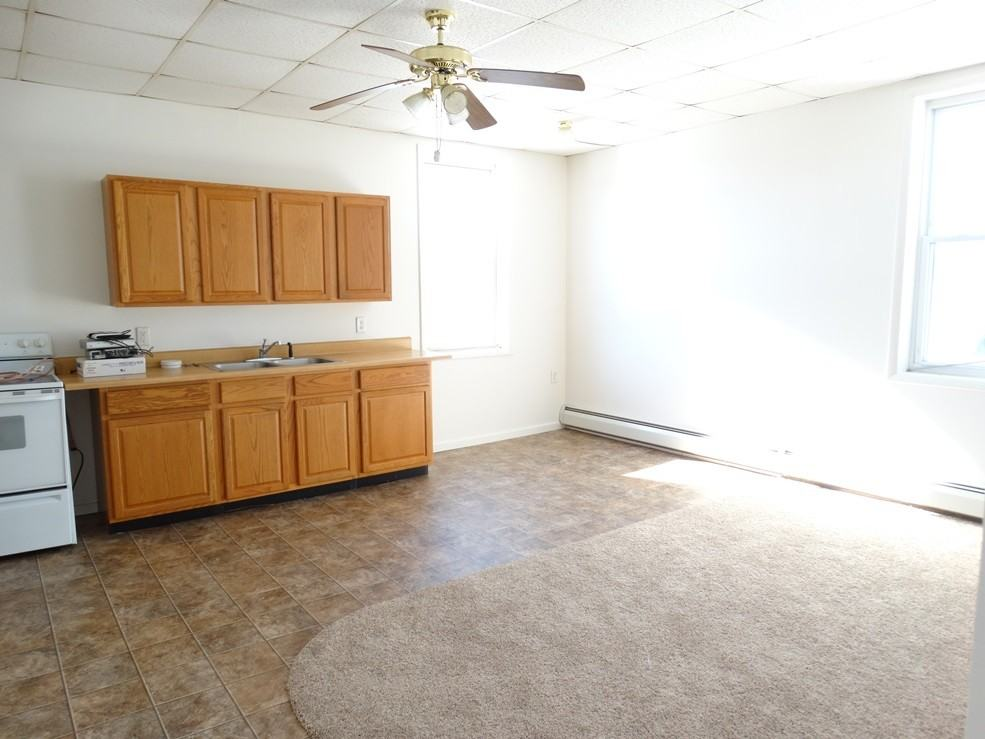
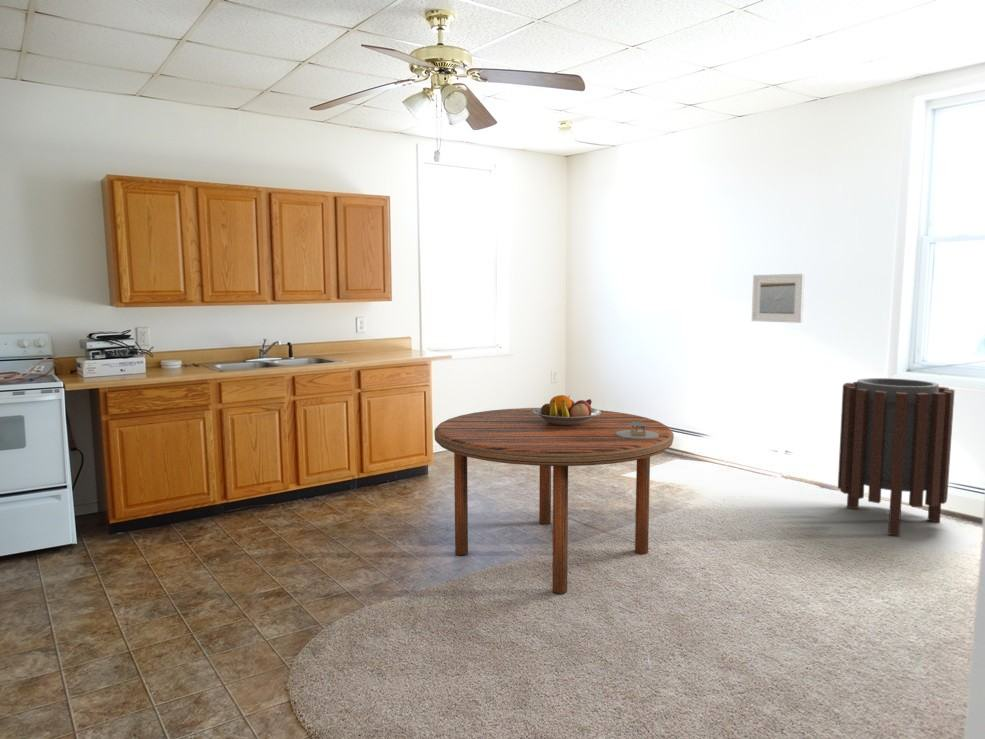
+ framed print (777, 298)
+ dining table (550, 489)
+ trash can (893, 452)
+ napkin holder (637, 429)
+ fruit bowl (566, 408)
